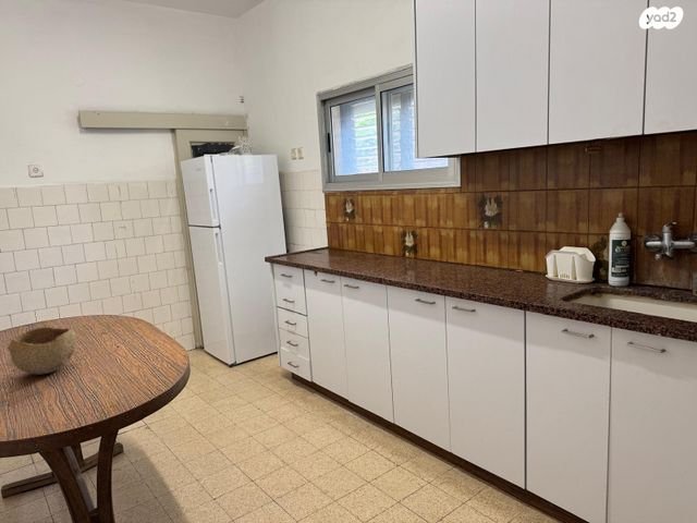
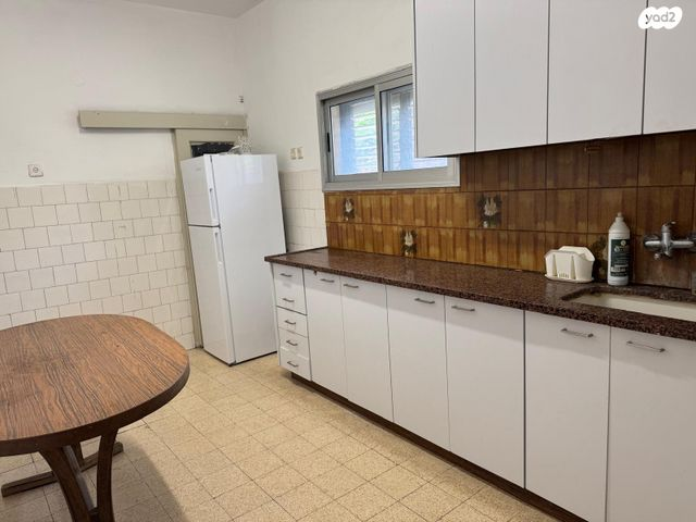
- bowl (45, 352)
